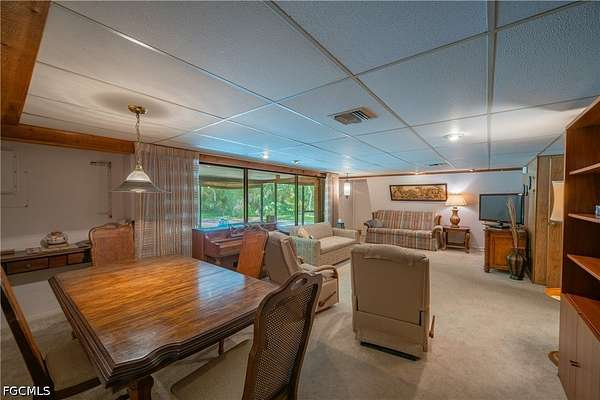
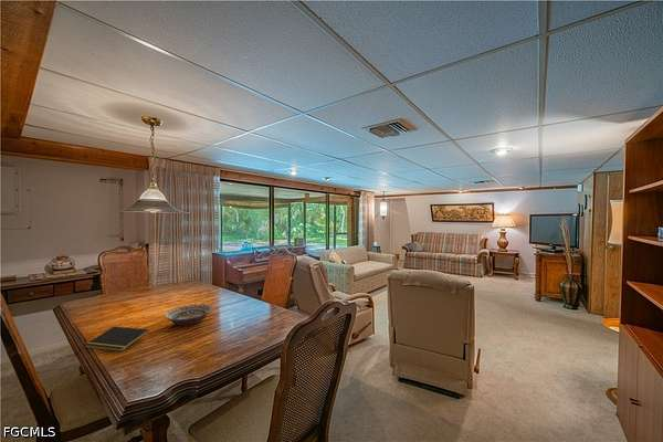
+ decorative bowl (189, 316)
+ notepad (117, 338)
